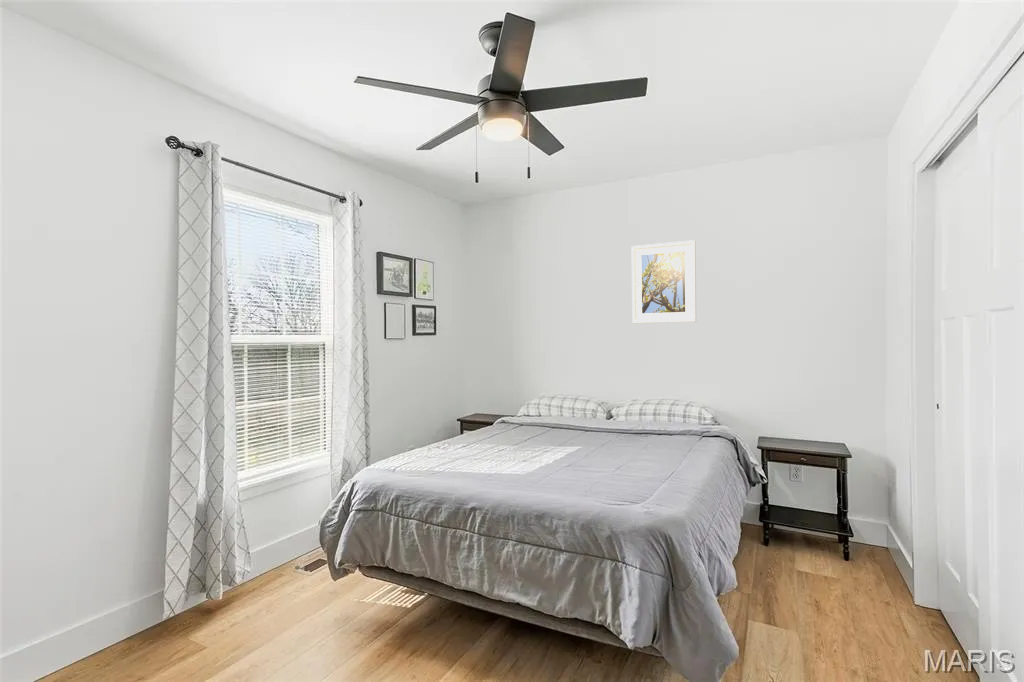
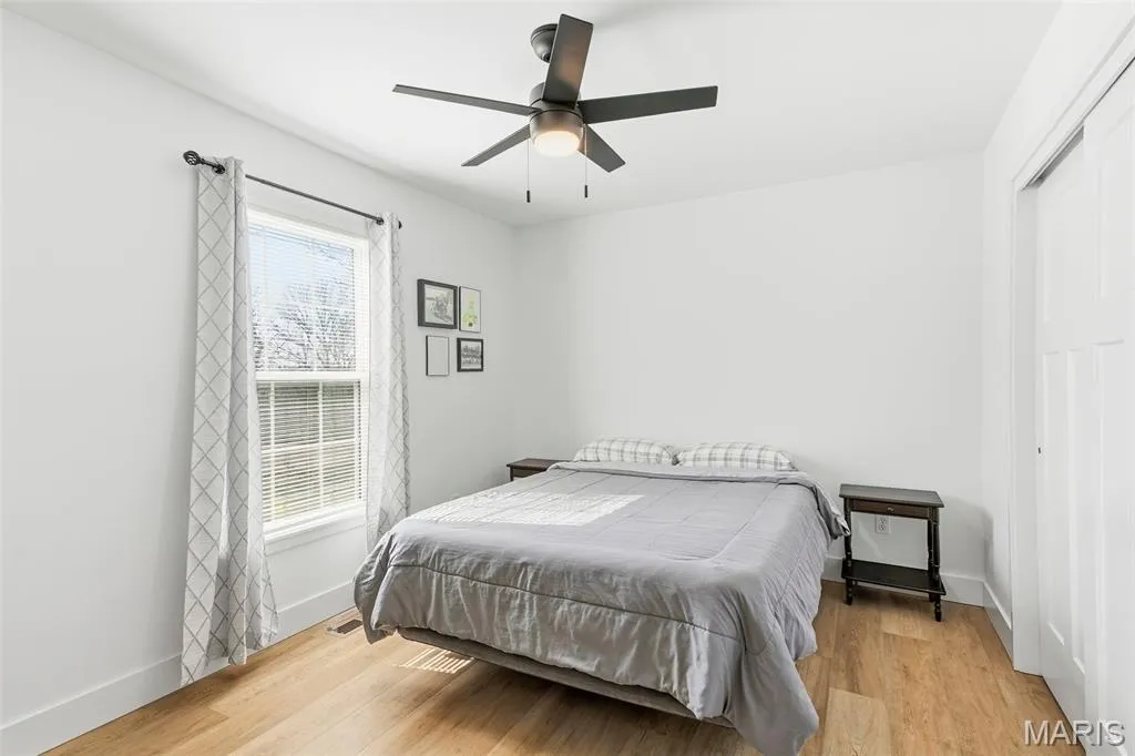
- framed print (663, 283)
